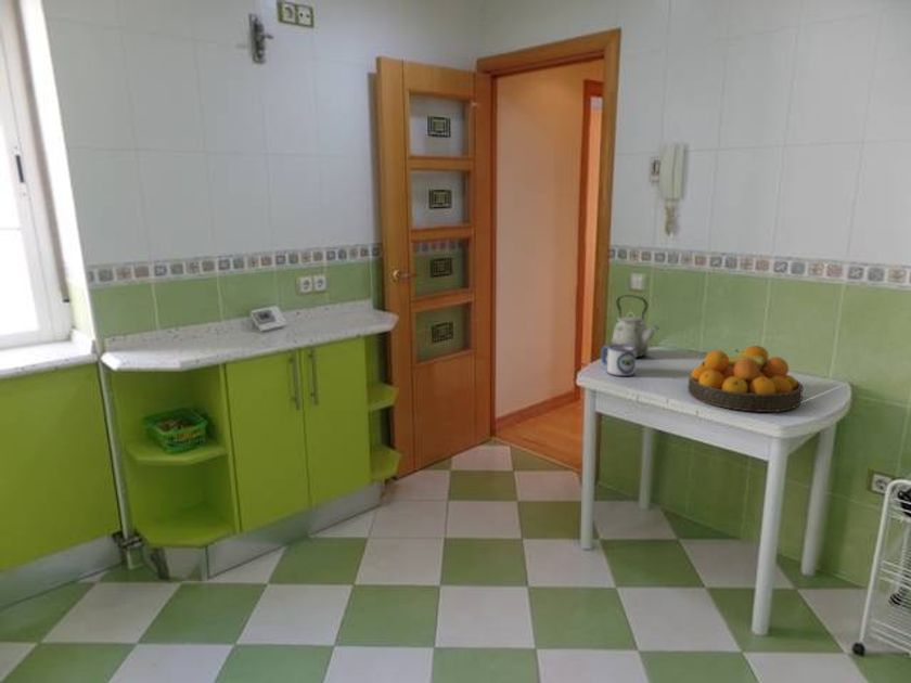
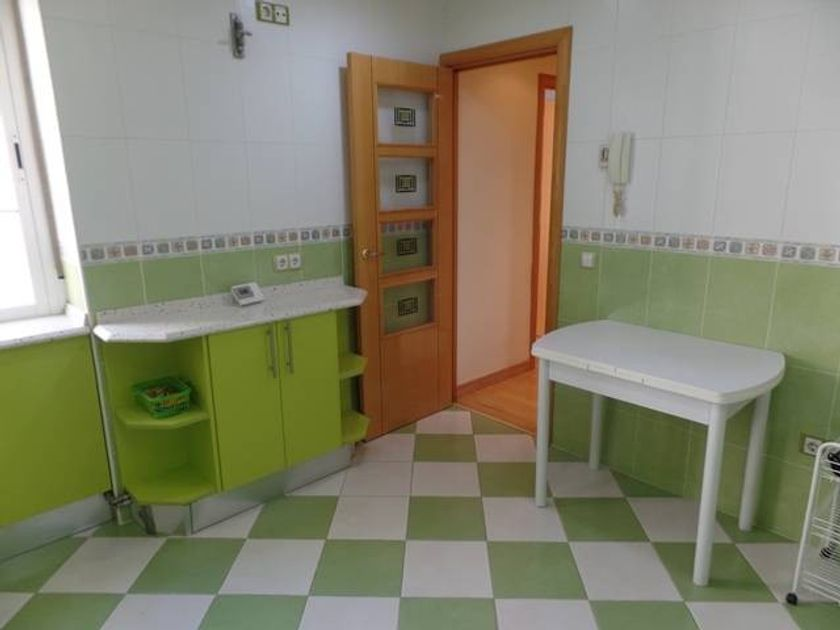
- mug (617, 359)
- kettle (637, 326)
- fruit bowl (744, 373)
